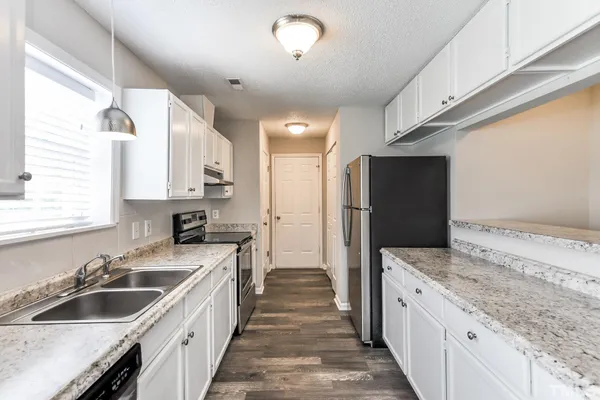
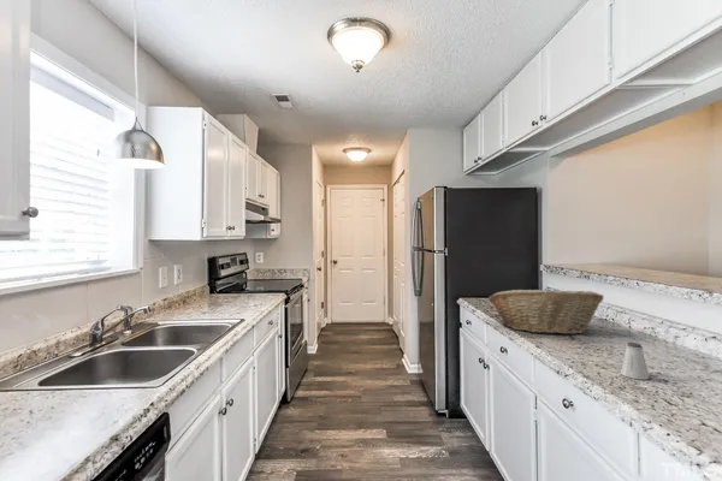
+ fruit basket (543, 307)
+ saltshaker (634, 358)
